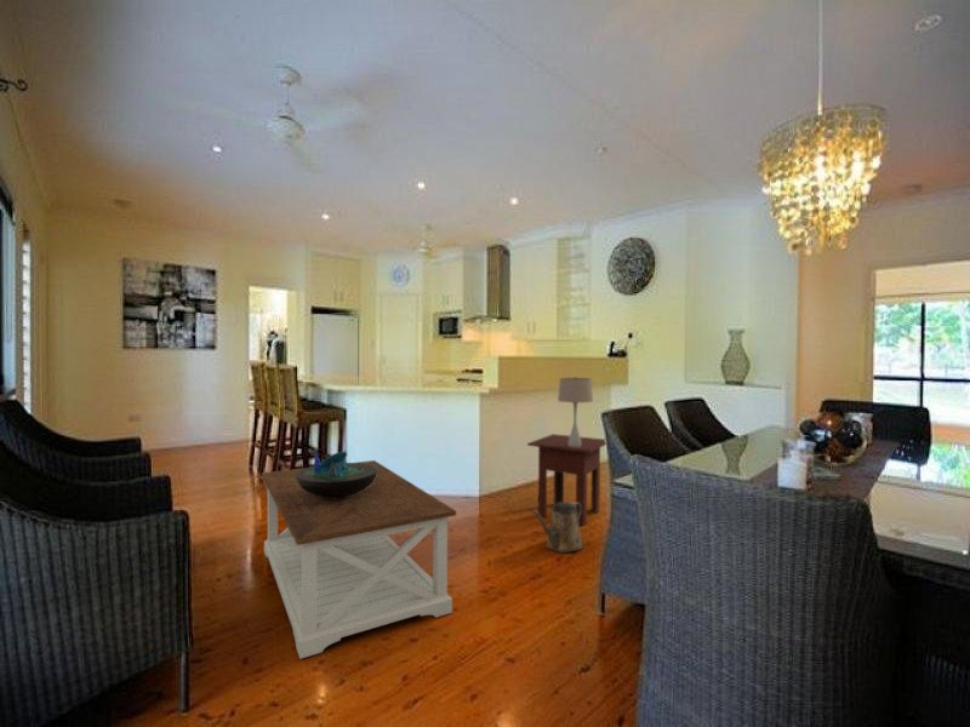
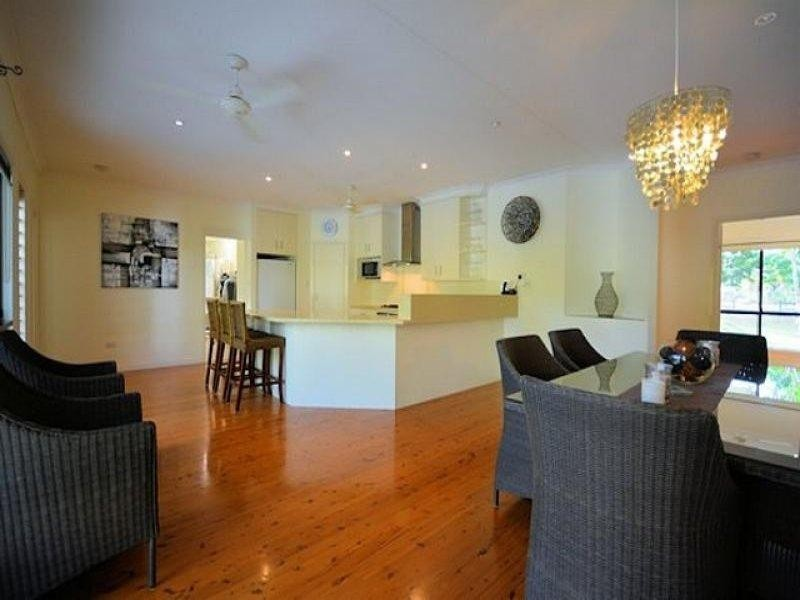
- table lamp (575, 411)
- coffee table (346, 533)
- watering can (557, 525)
- decorative bowl (337, 471)
- side table (569, 473)
